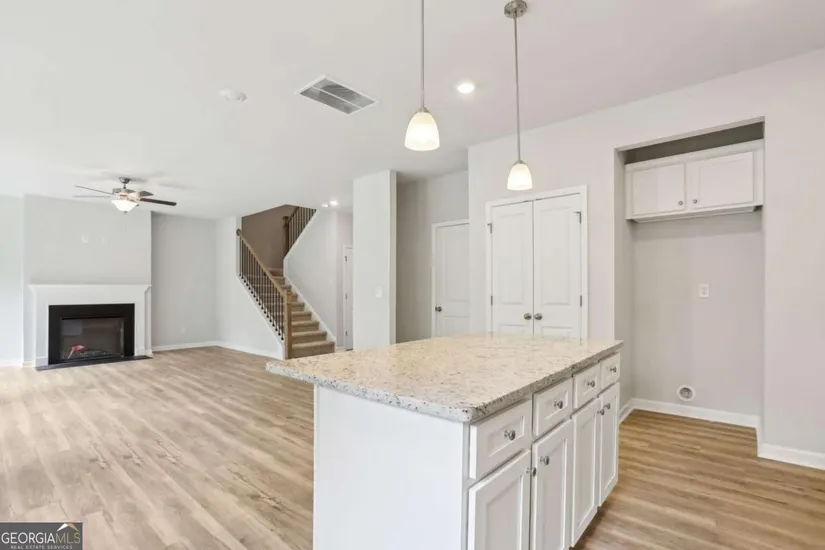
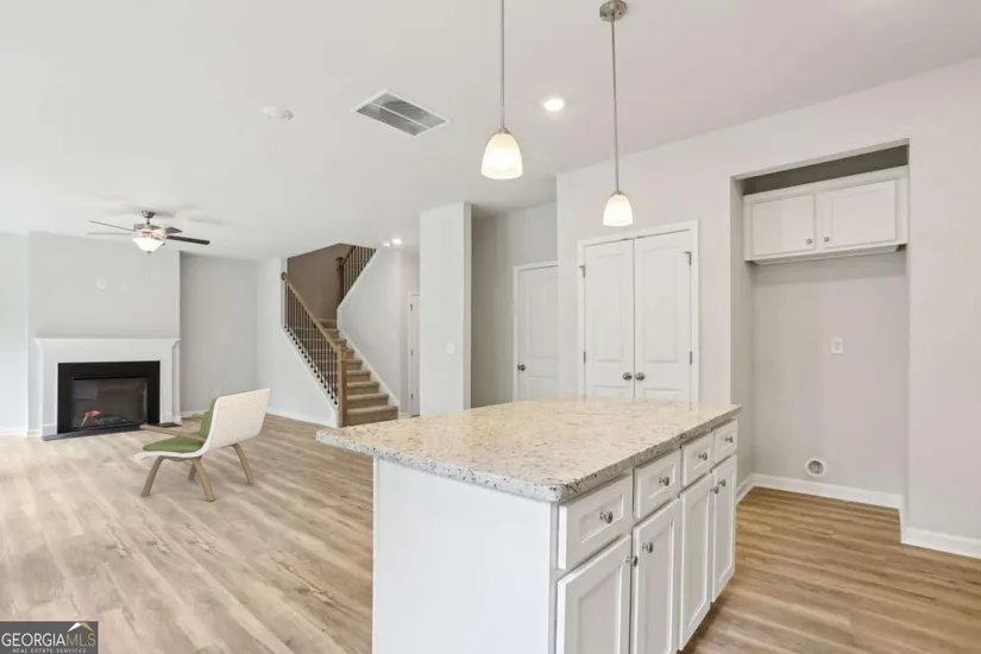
+ armchair (205, 440)
